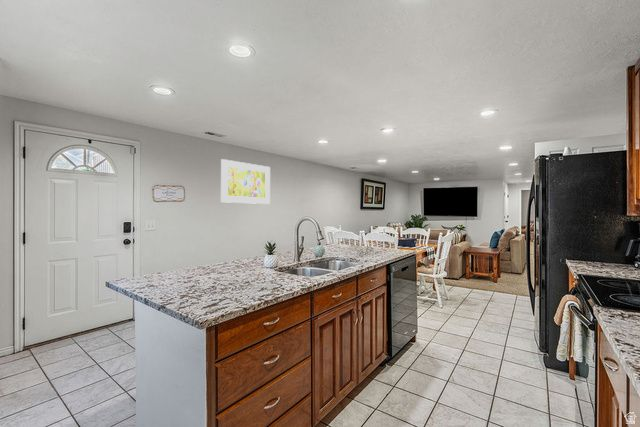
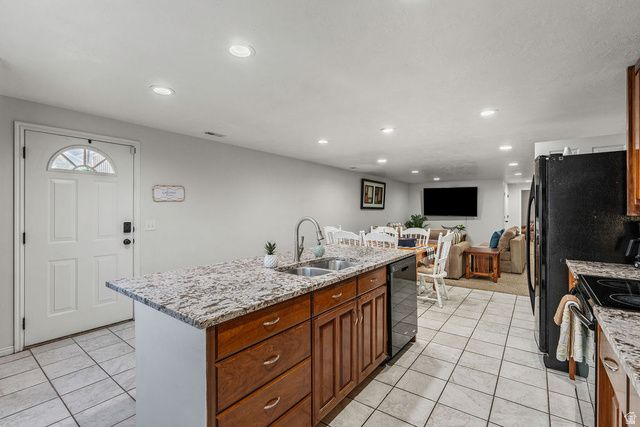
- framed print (247, 183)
